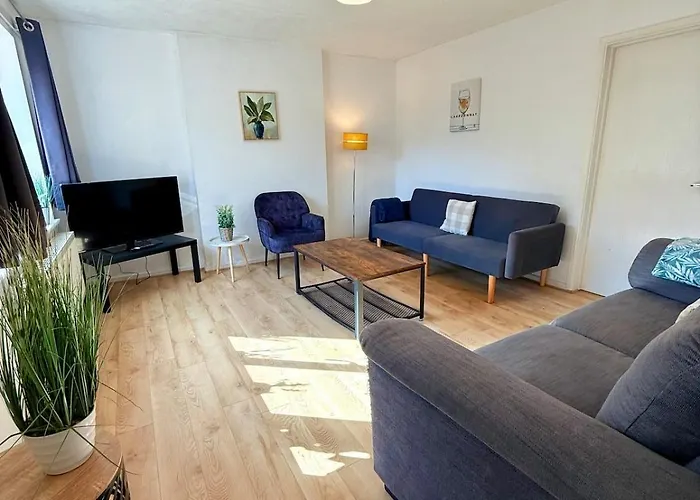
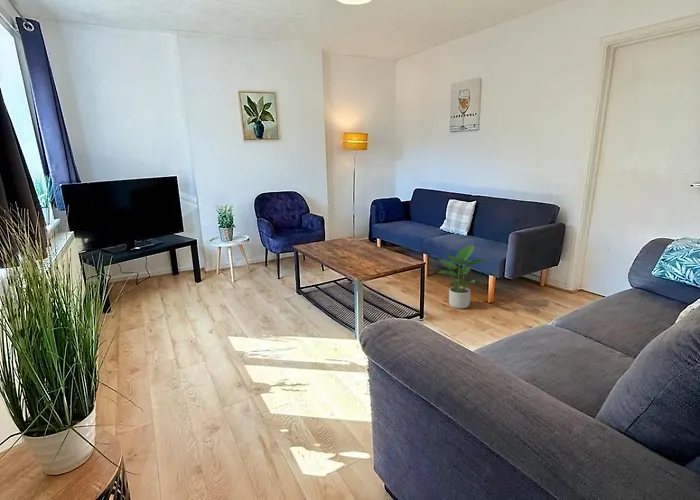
+ potted plant (456, 276)
